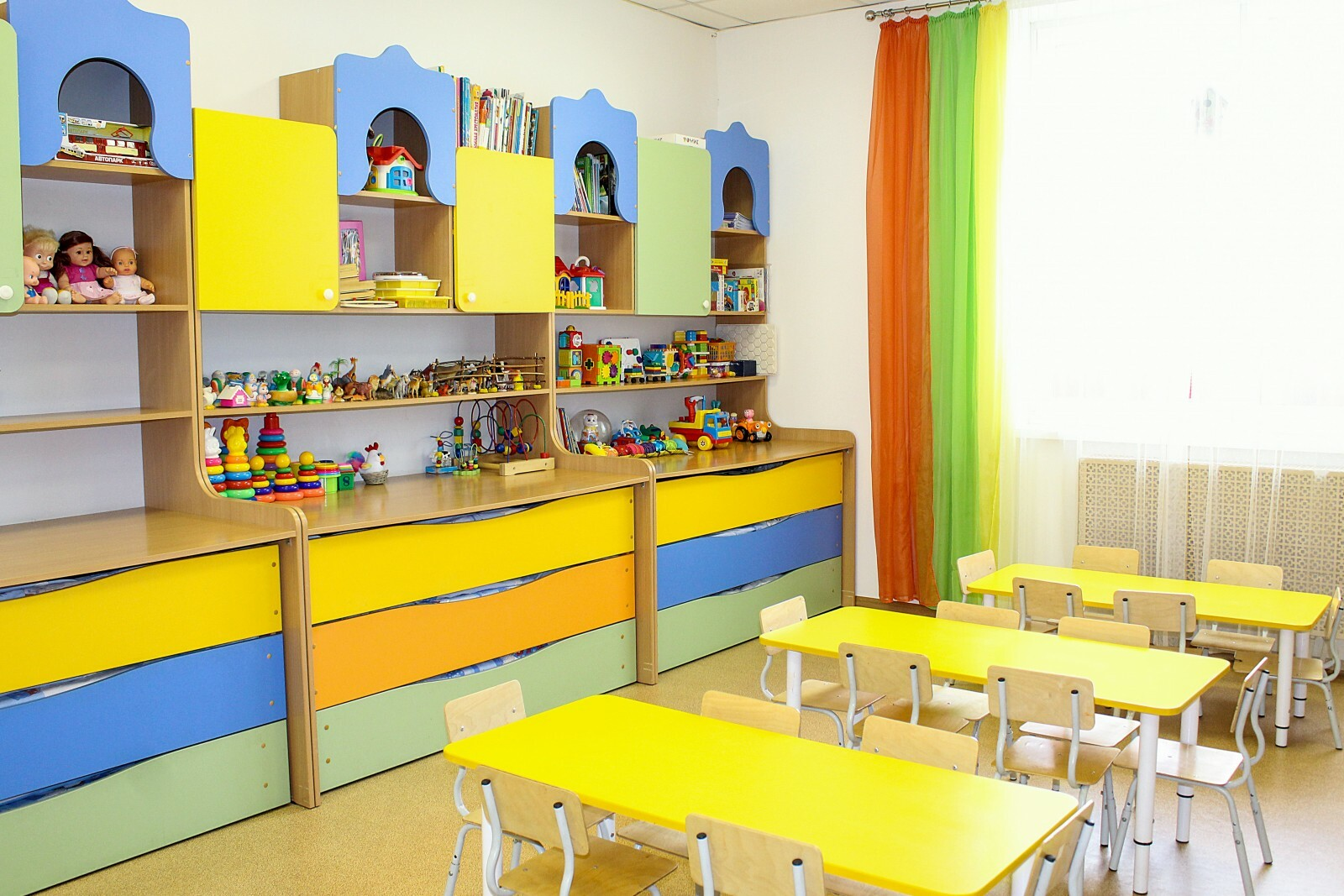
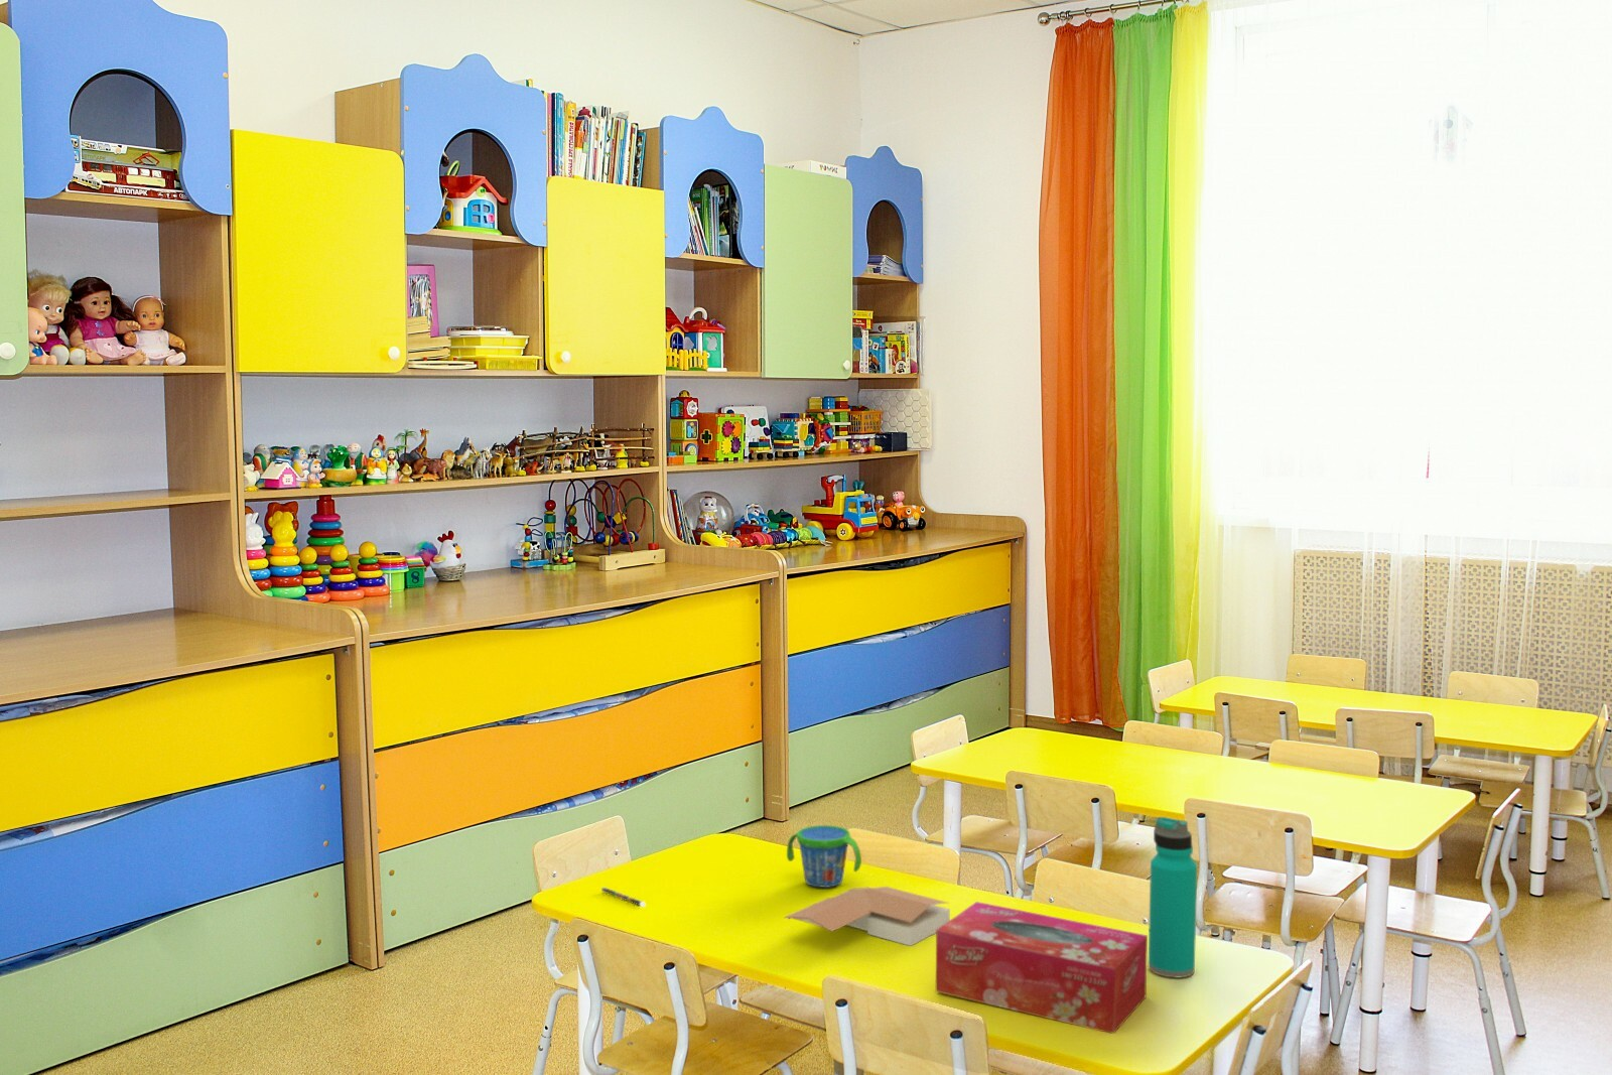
+ water bottle (1173, 895)
+ book (867, 917)
+ snack cup (823, 858)
+ toy blocks (622, 896)
+ tissue box (1041, 963)
